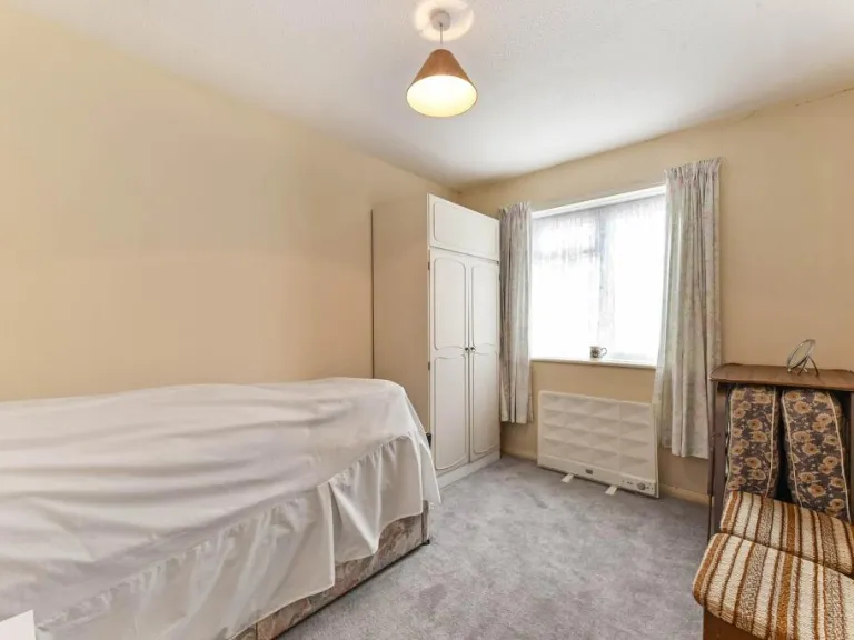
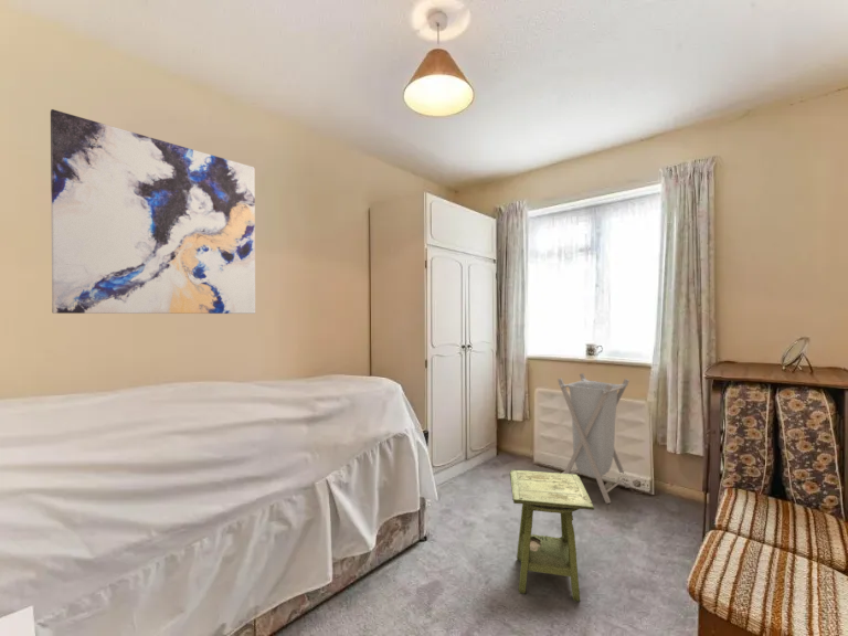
+ wall art (169, 229)
+ side table (547, 536)
+ laundry hamper (593, 432)
